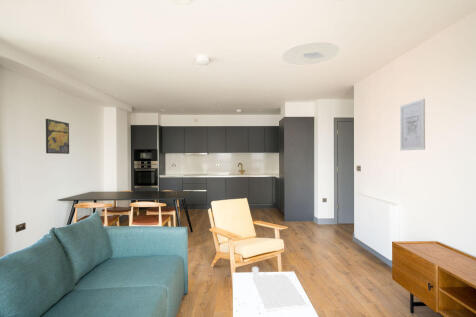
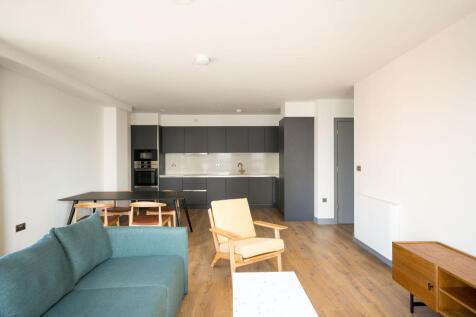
- ceiling light (309, 51)
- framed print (58, 137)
- wall art (411, 126)
- cutting board (275, 283)
